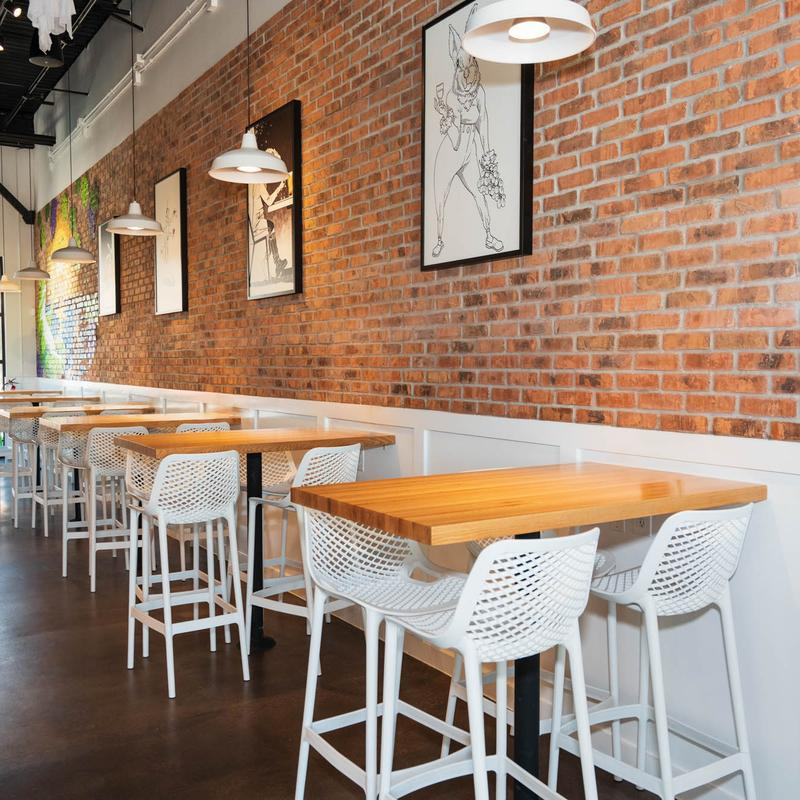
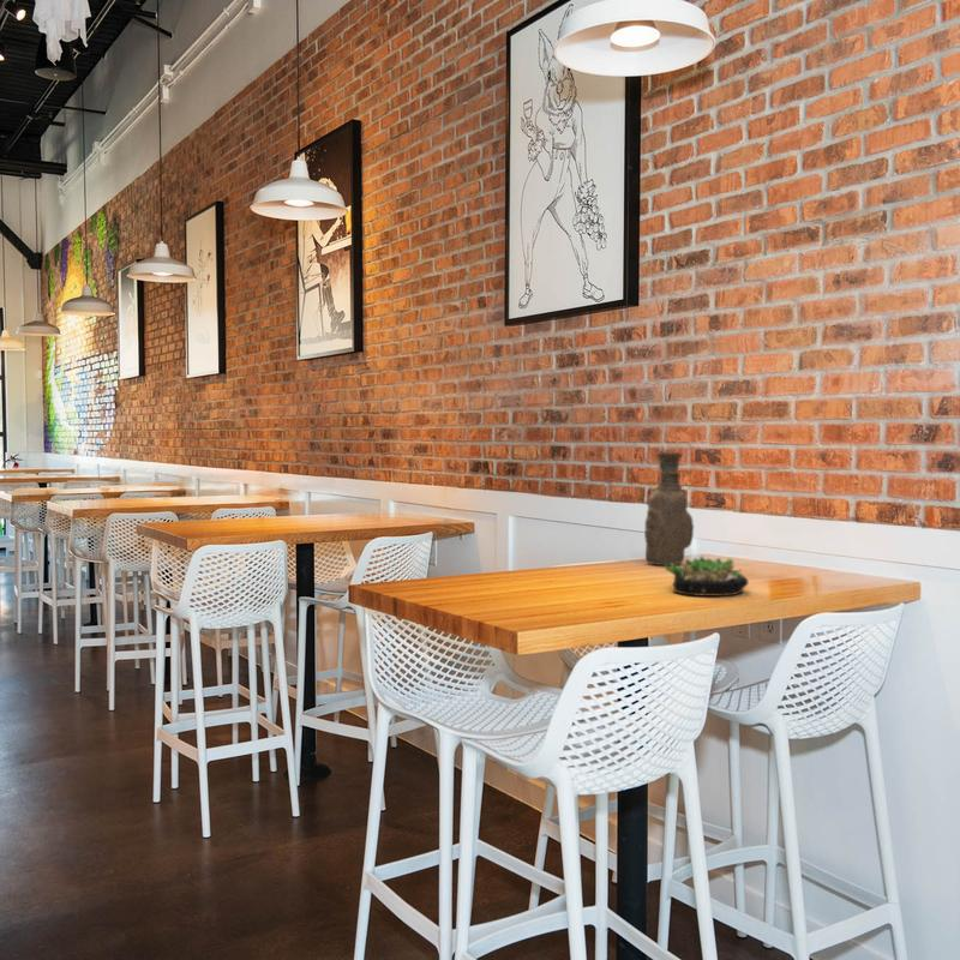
+ vase (667, 508)
+ succulent plant (706, 574)
